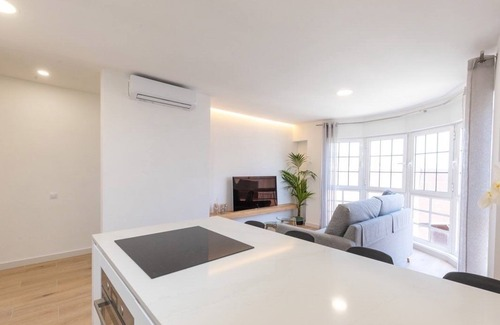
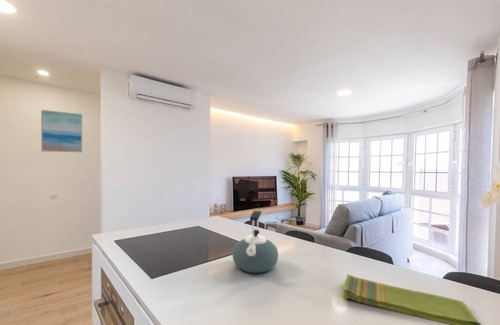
+ dish towel (401, 297)
+ wall art (62, 132)
+ kettle (254, 240)
